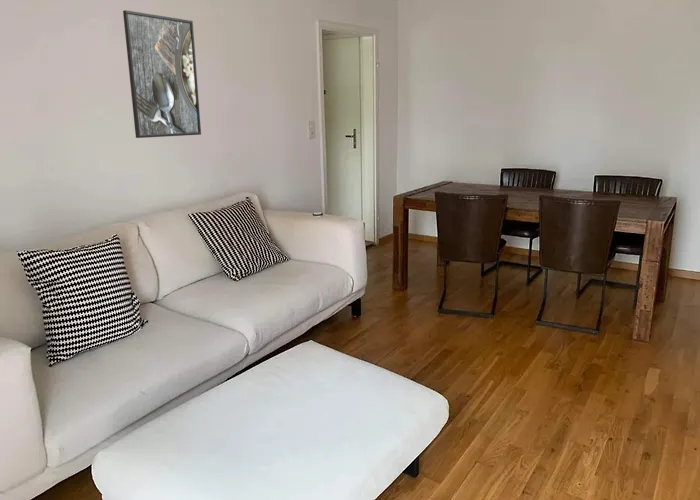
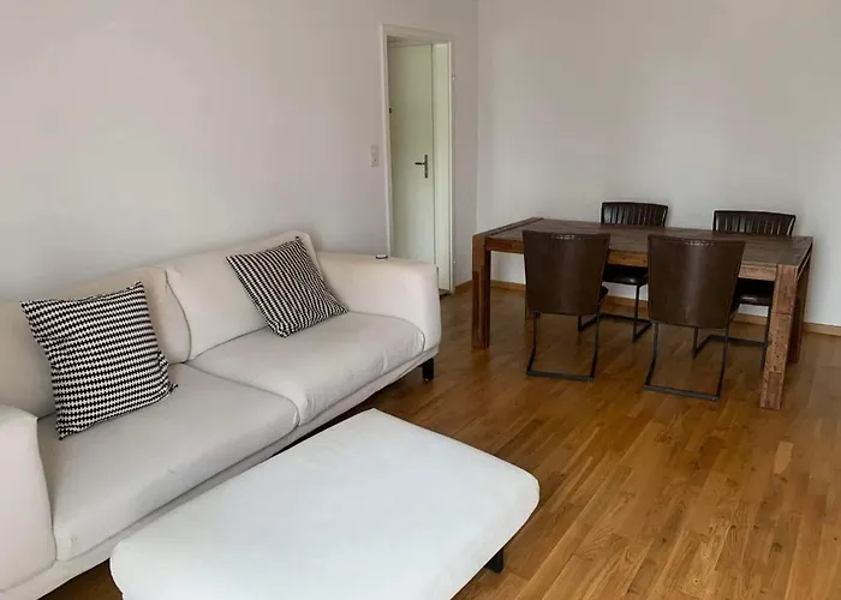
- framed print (165, 77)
